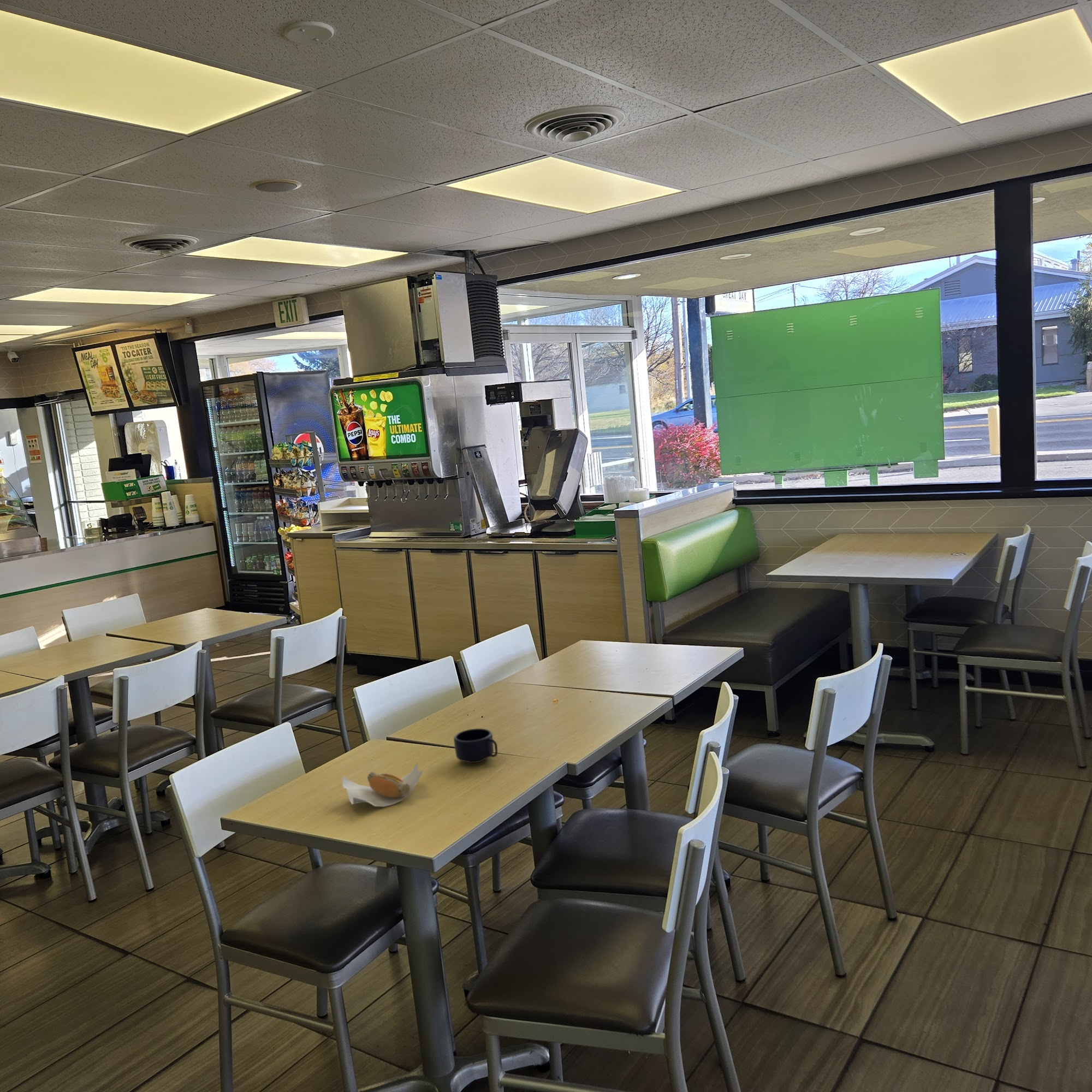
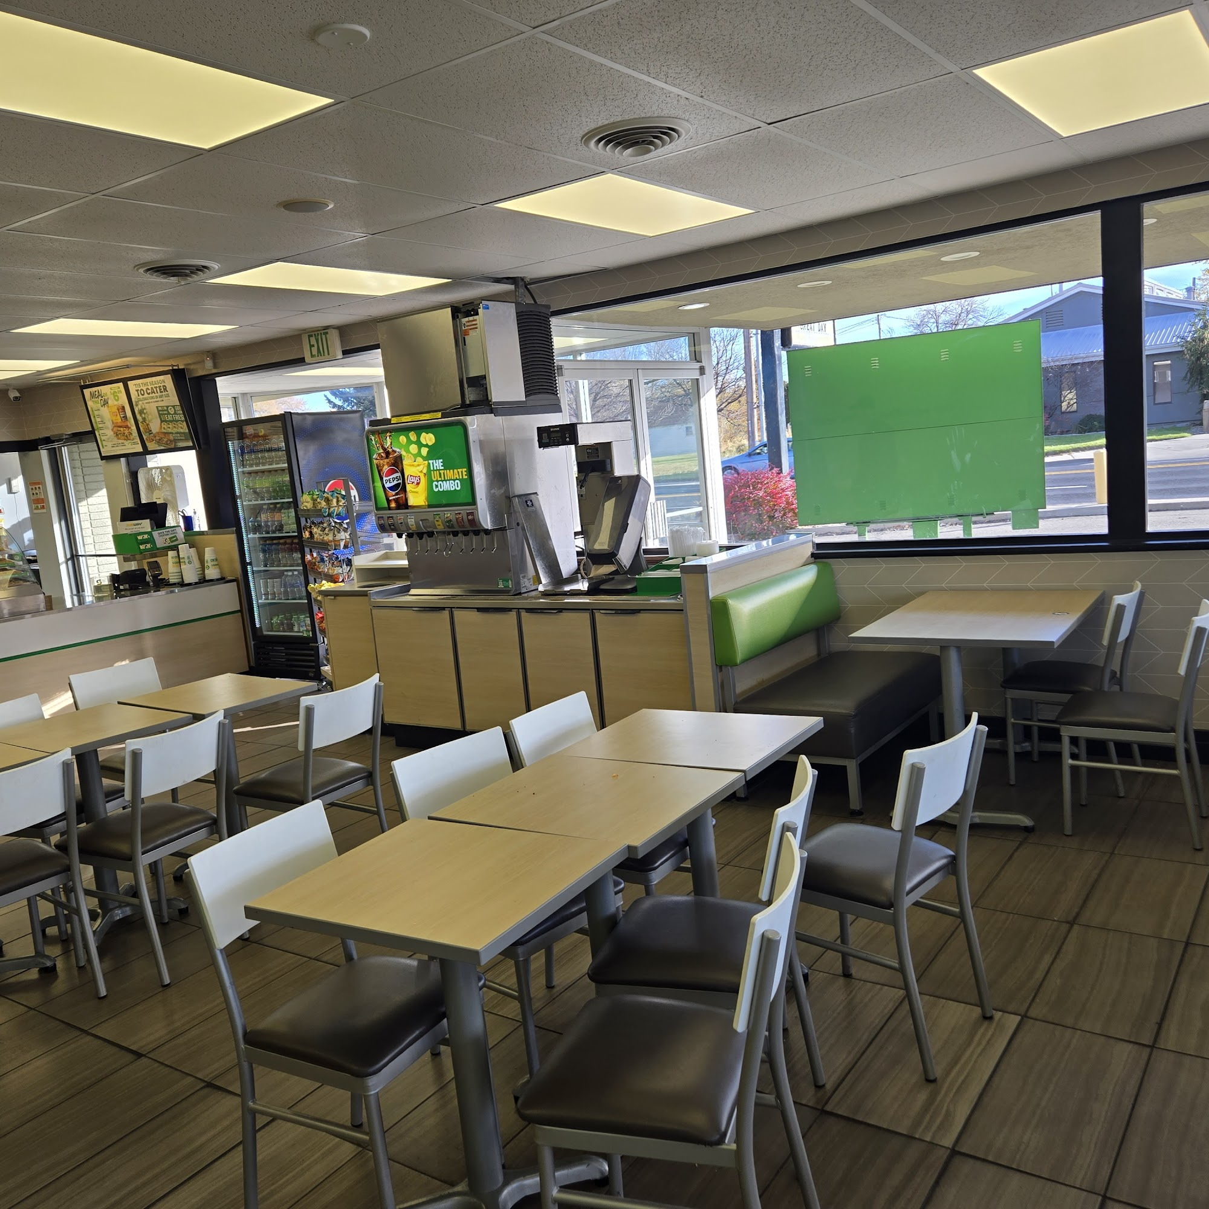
- mug (477, 747)
- hot dog (382, 784)
